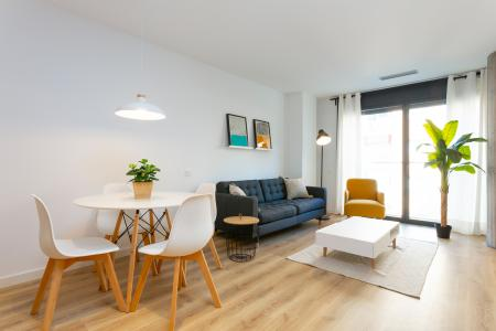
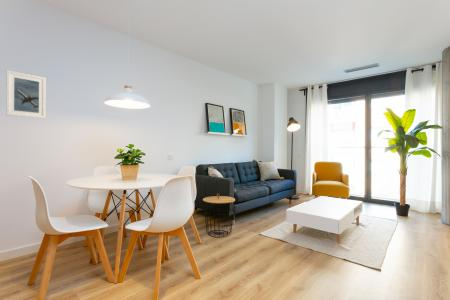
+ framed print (26, 95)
